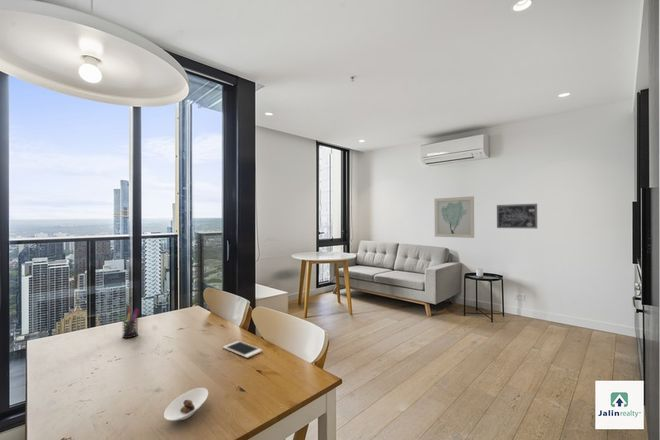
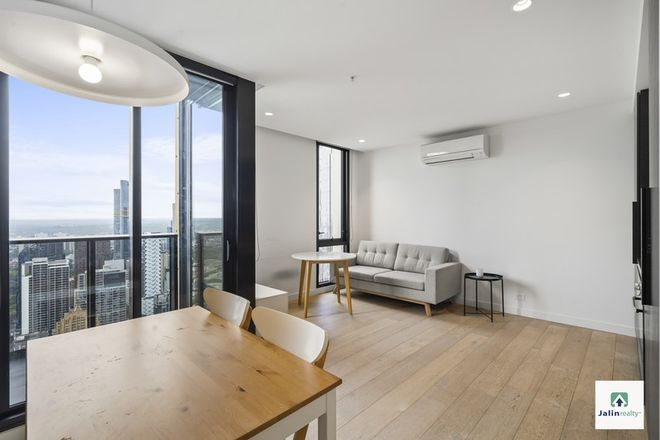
- wall art (453, 217)
- pen holder (128, 322)
- cell phone (242, 348)
- wall art (516, 216)
- saucer (187, 406)
